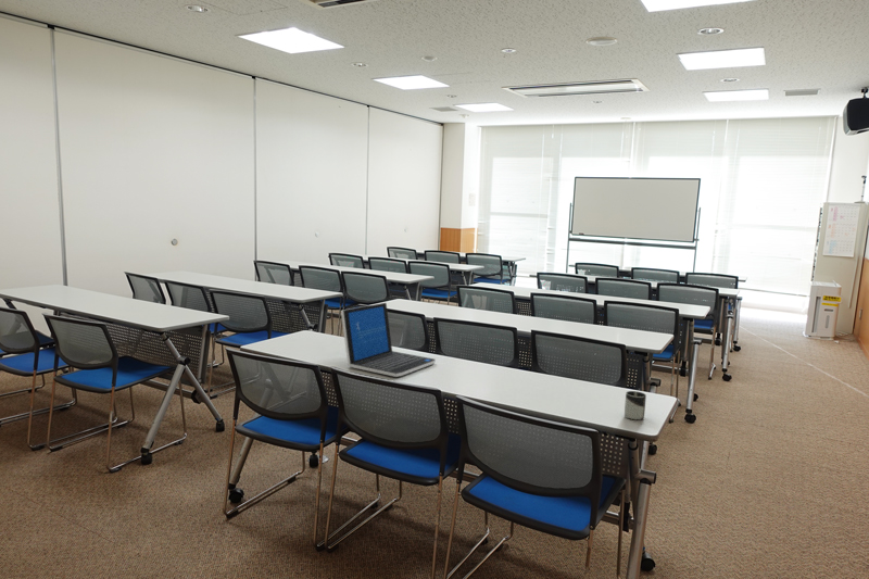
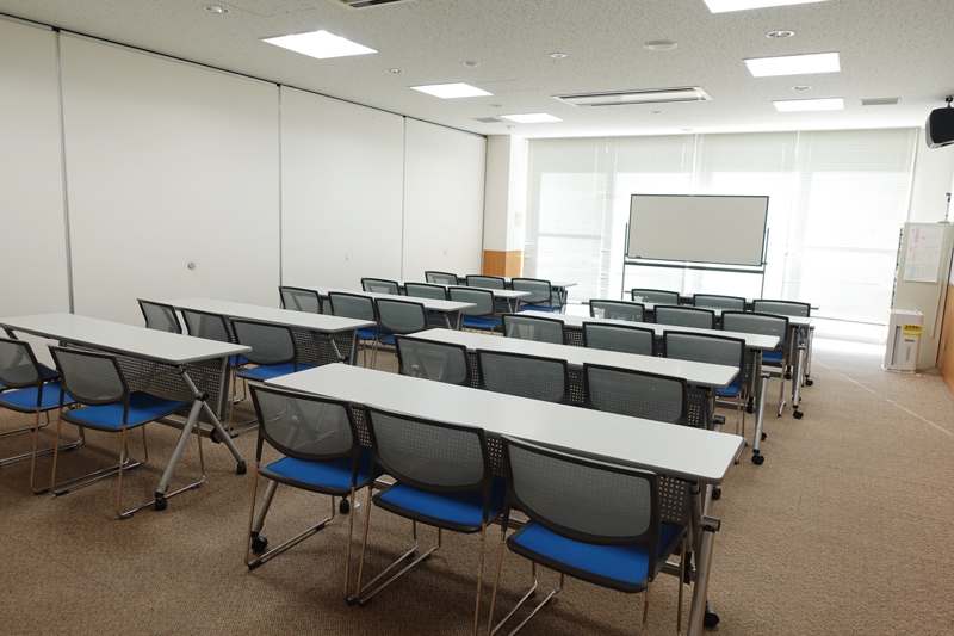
- cup (635, 404)
- laptop (390, 337)
